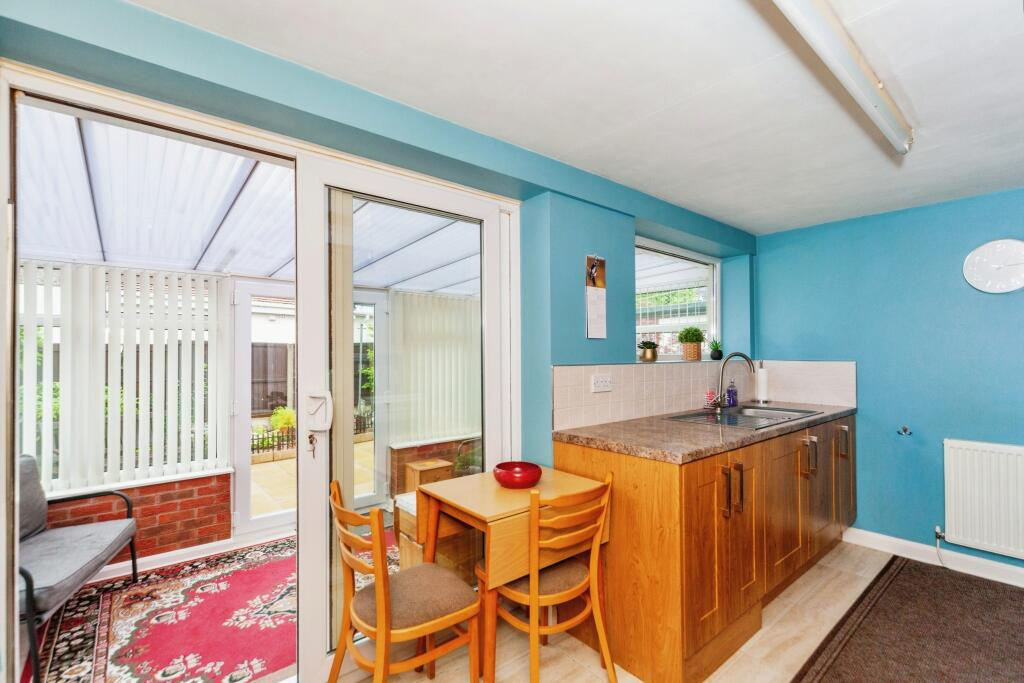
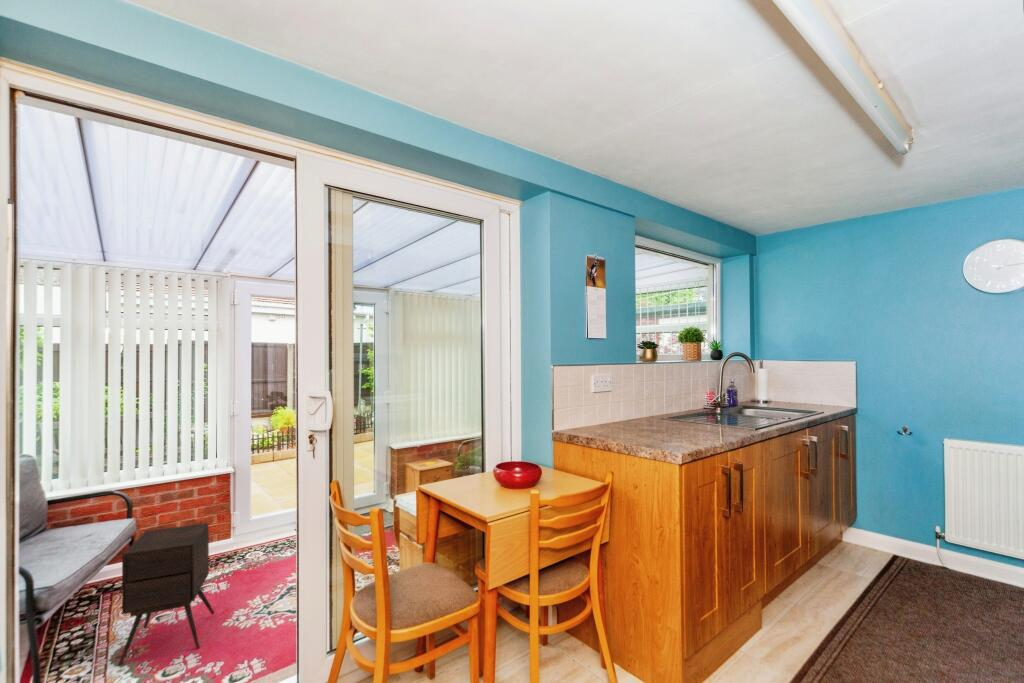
+ side table (170, 588)
